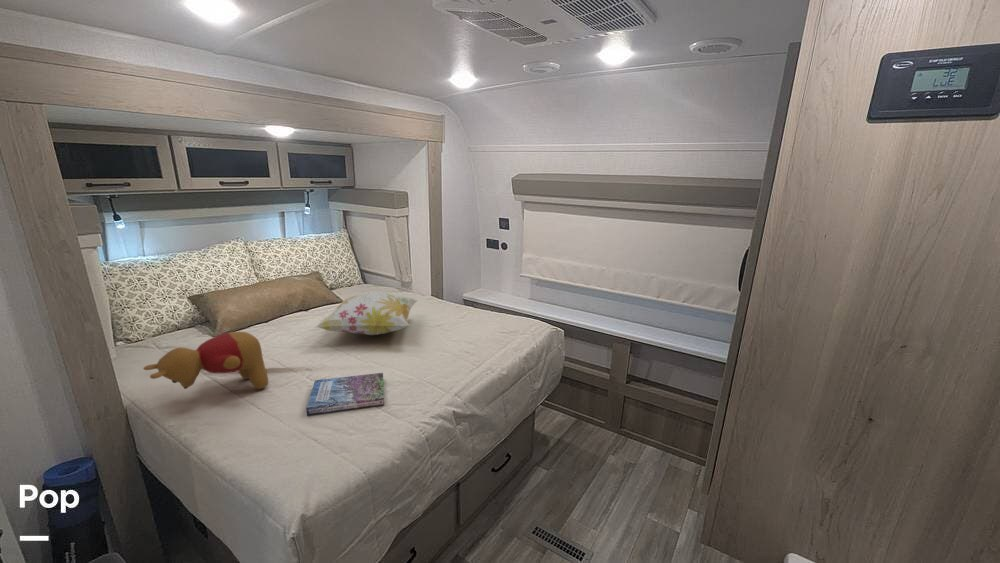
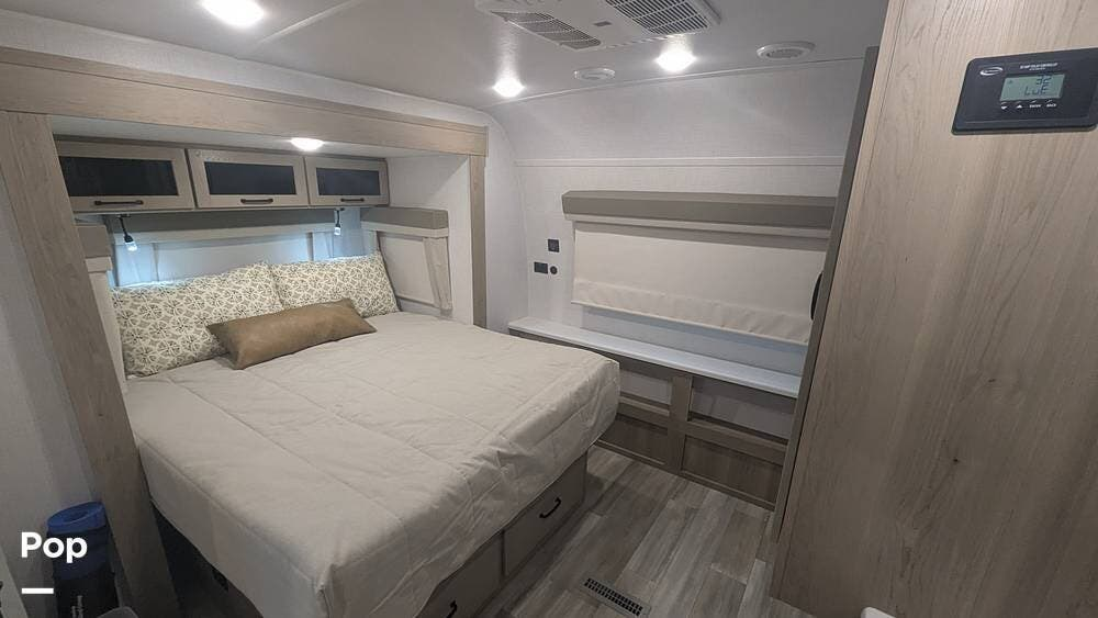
- stuffed bear (209, 369)
- book (348, 392)
- decorative pillow (372, 312)
